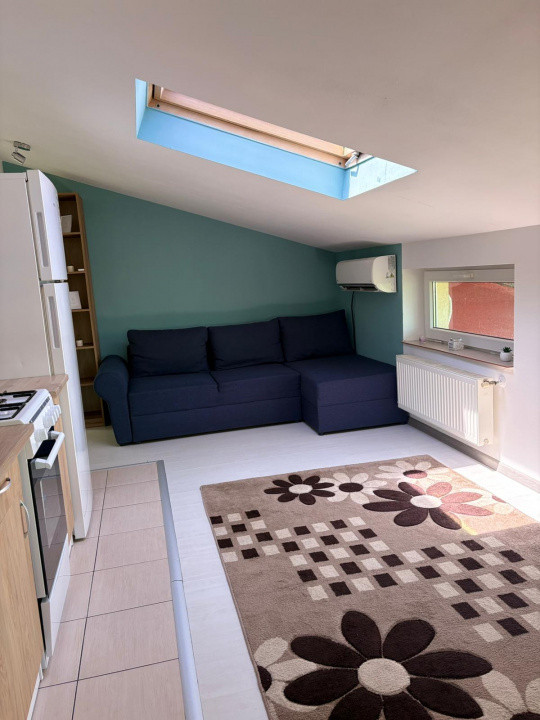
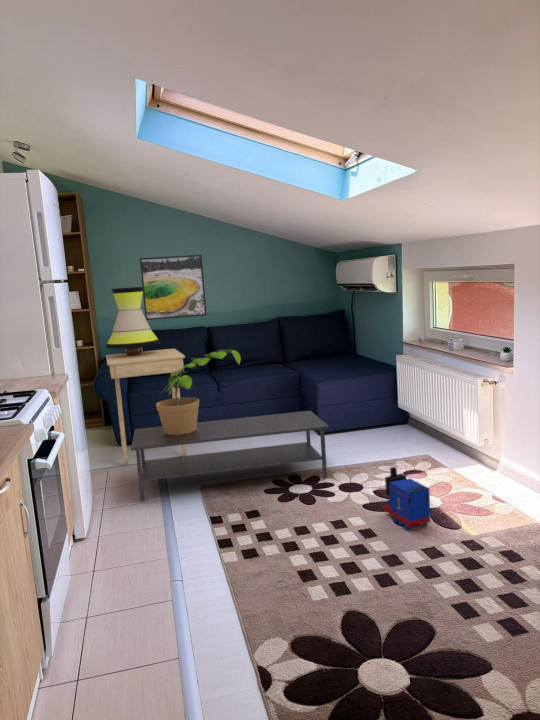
+ coffee table (230, 453)
+ table lamp (130, 321)
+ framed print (173, 287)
+ side table (172, 397)
+ potted plant (196, 398)
+ toy train (405, 497)
